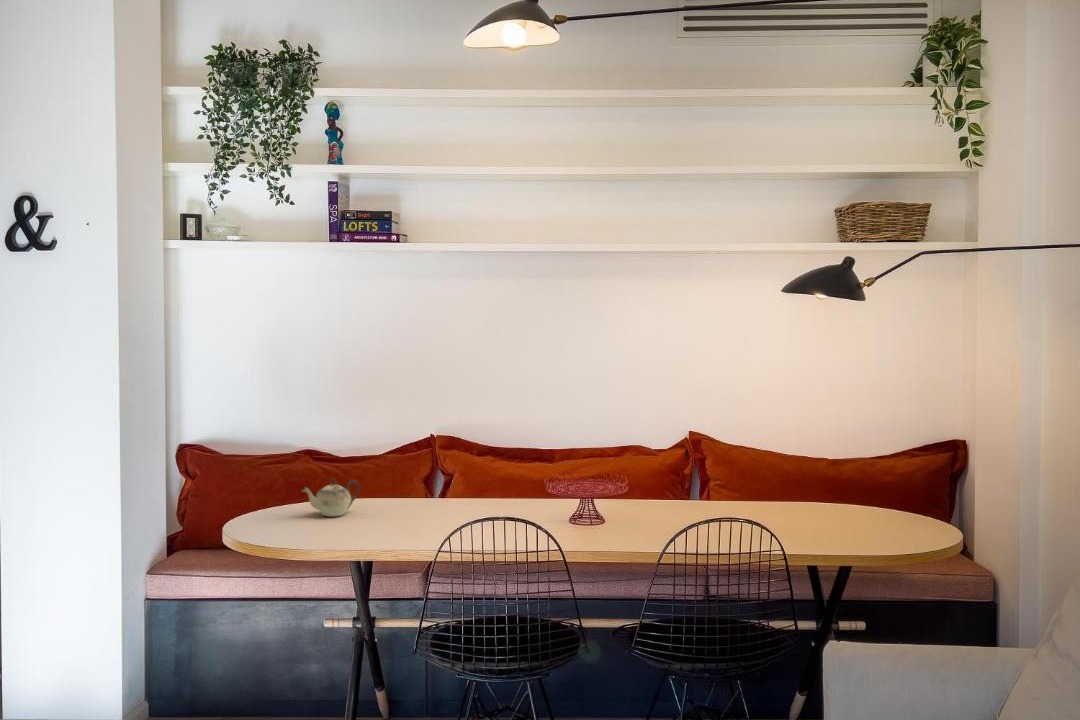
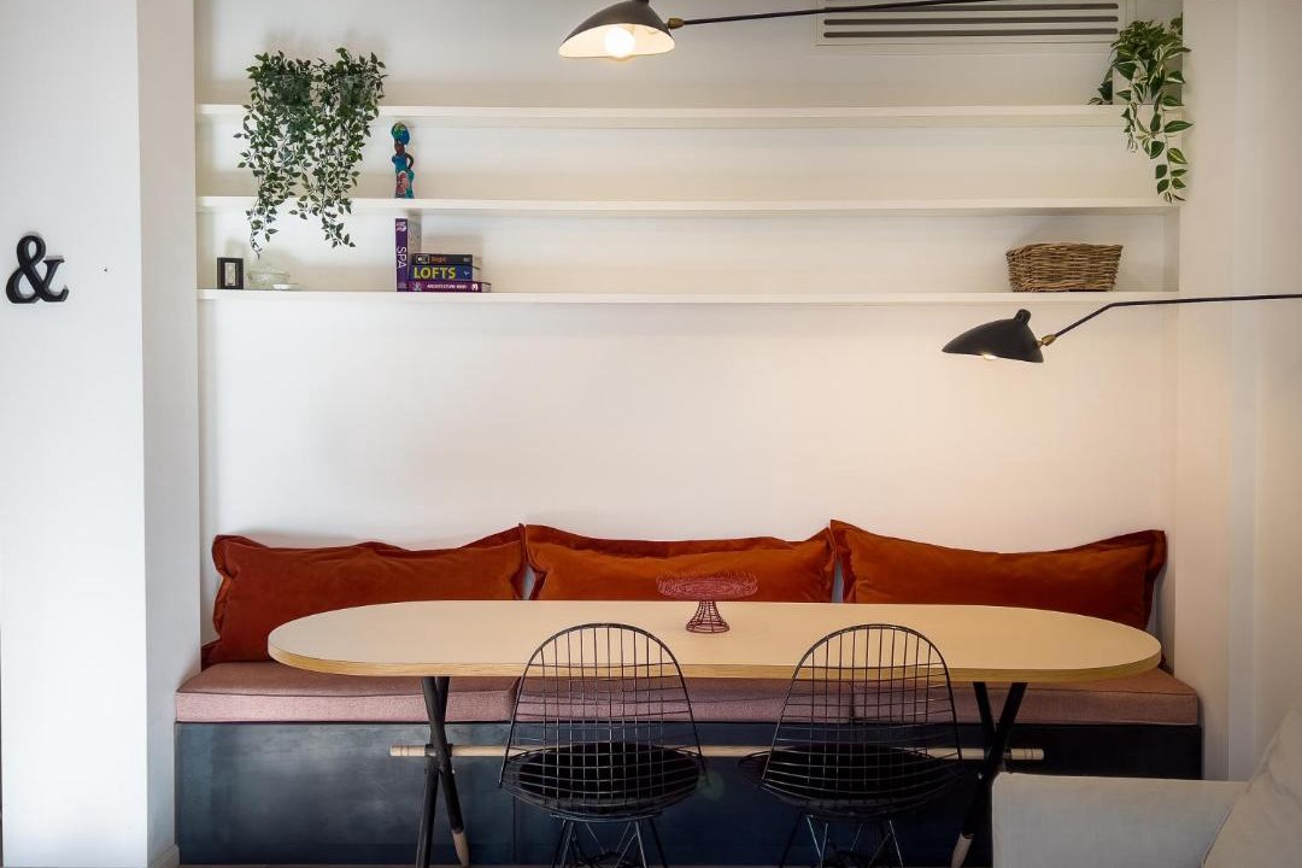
- teapot (330, 496)
